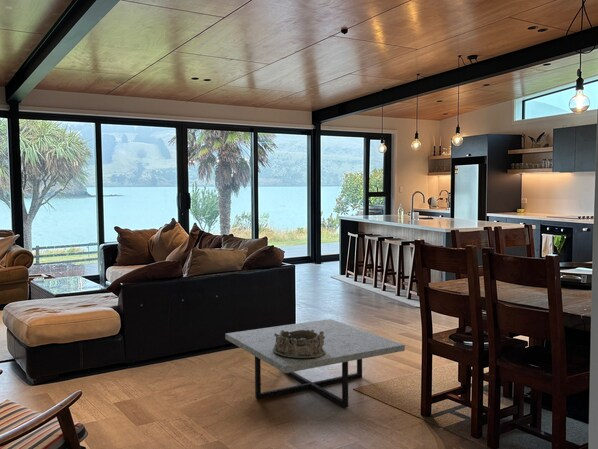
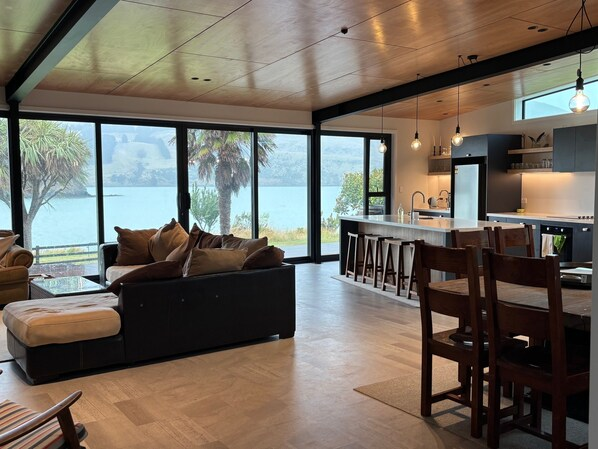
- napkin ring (298, 341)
- coffee table (311, 363)
